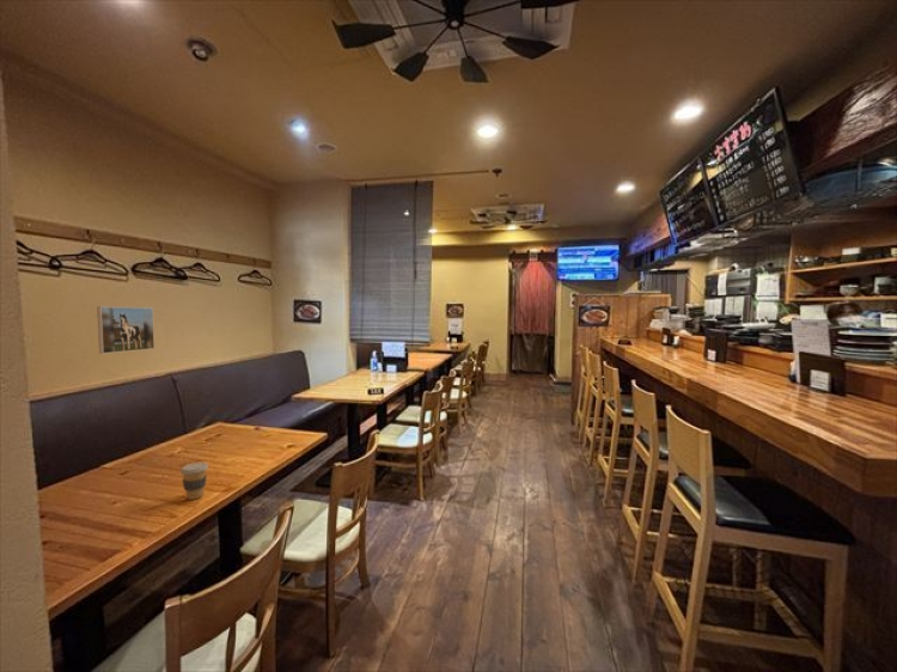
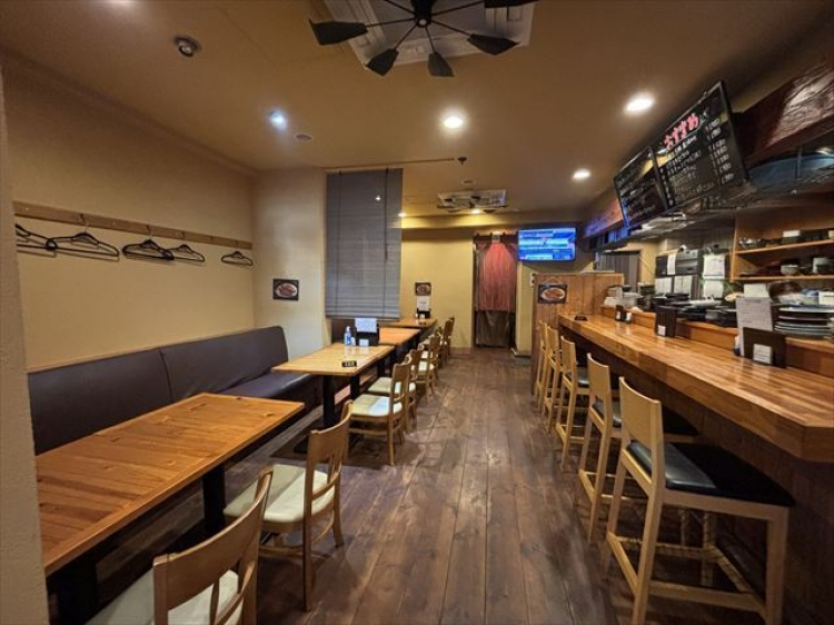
- coffee cup (195, 481)
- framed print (127, 329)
